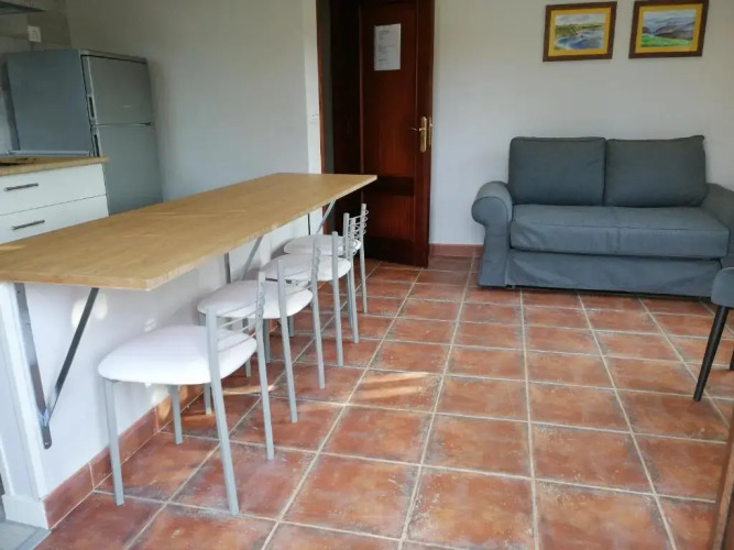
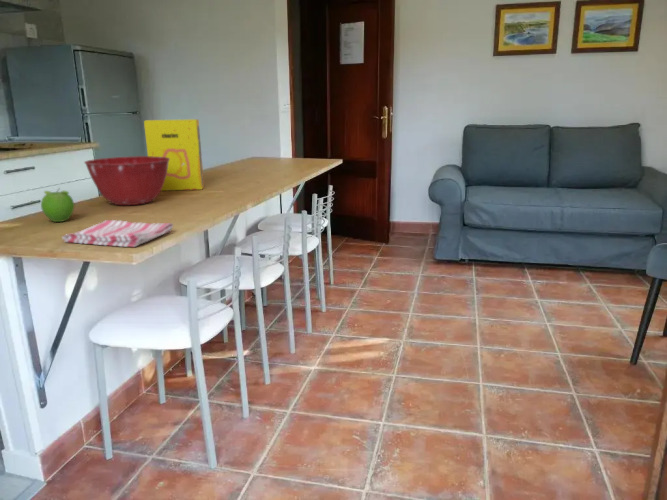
+ dish towel (119, 230)
+ mixing bowl (130, 180)
+ cereal box (175, 154)
+ fruit (57, 204)
